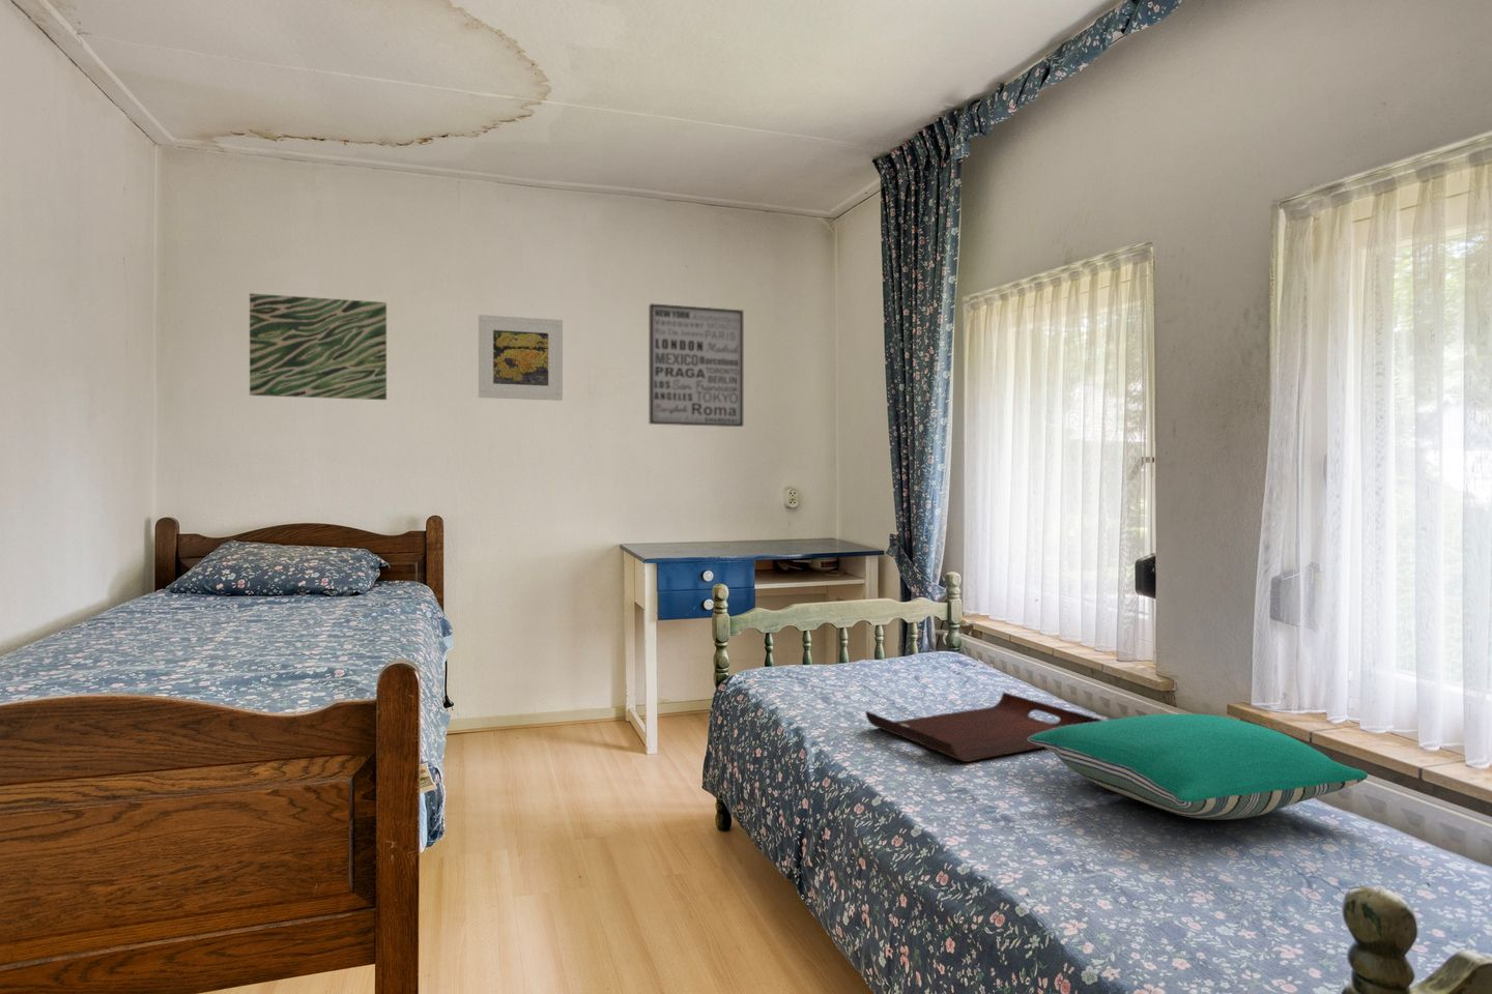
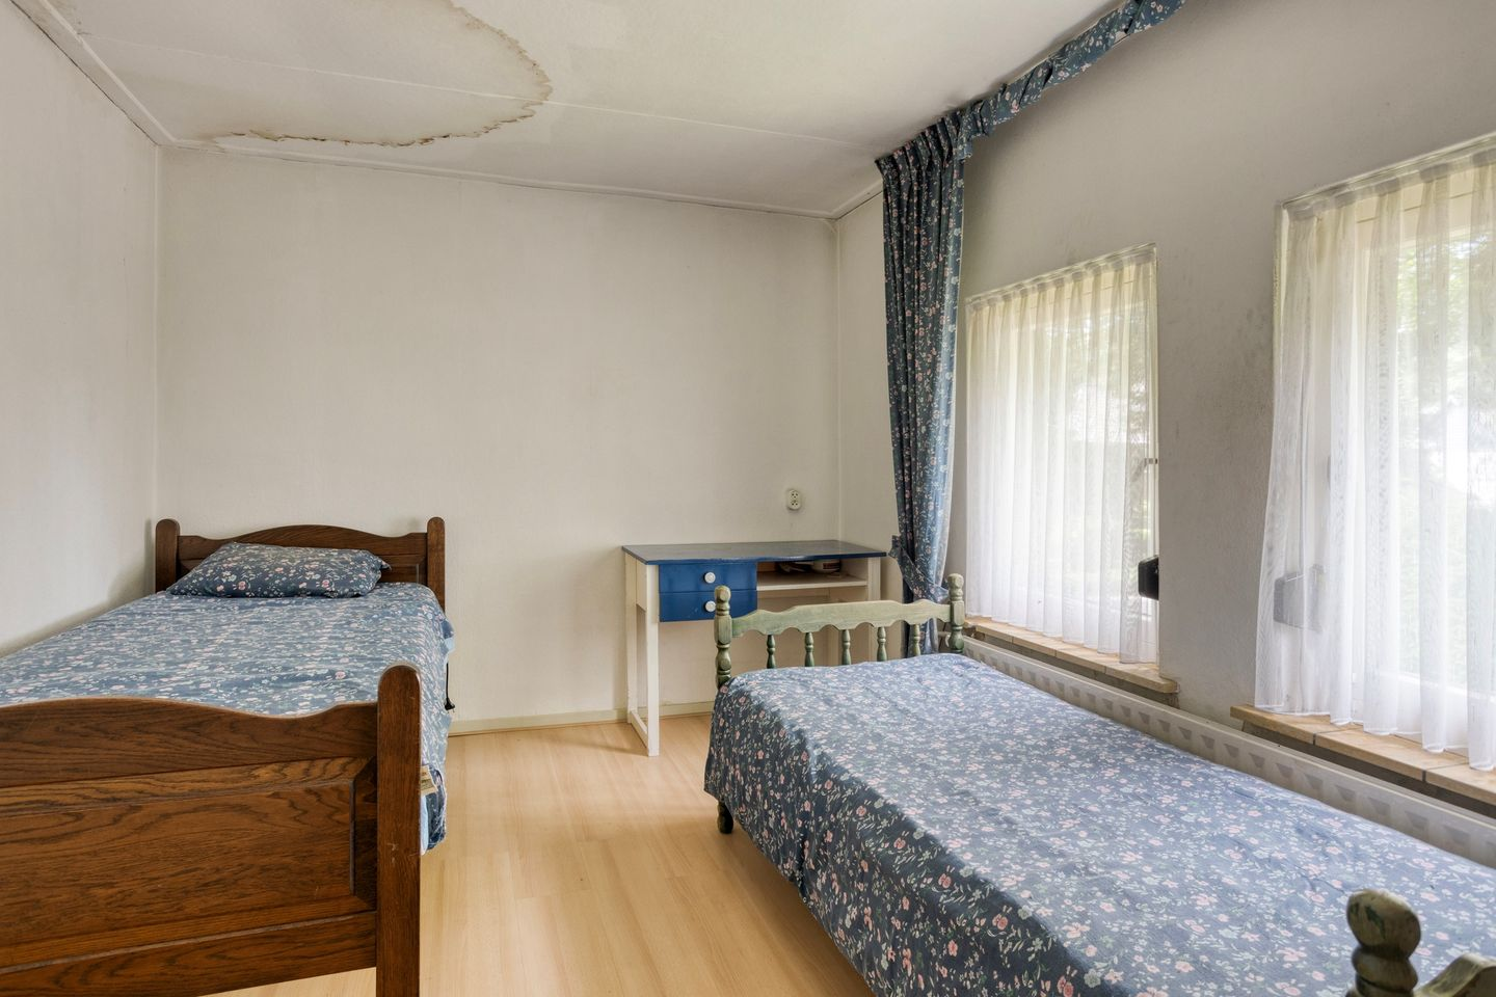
- pillow (1183, 758)
- wall art (319, 348)
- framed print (521, 358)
- wall art (696, 366)
- serving tray (980, 723)
